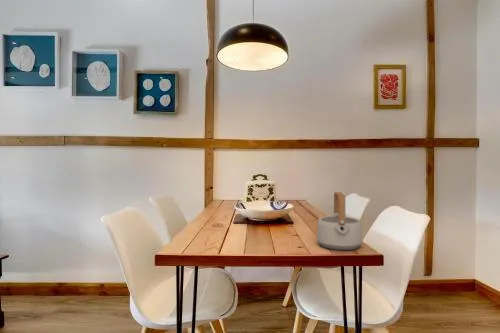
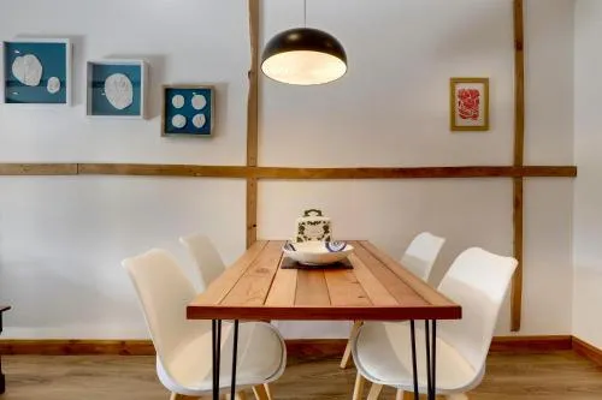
- teapot (339, 220)
